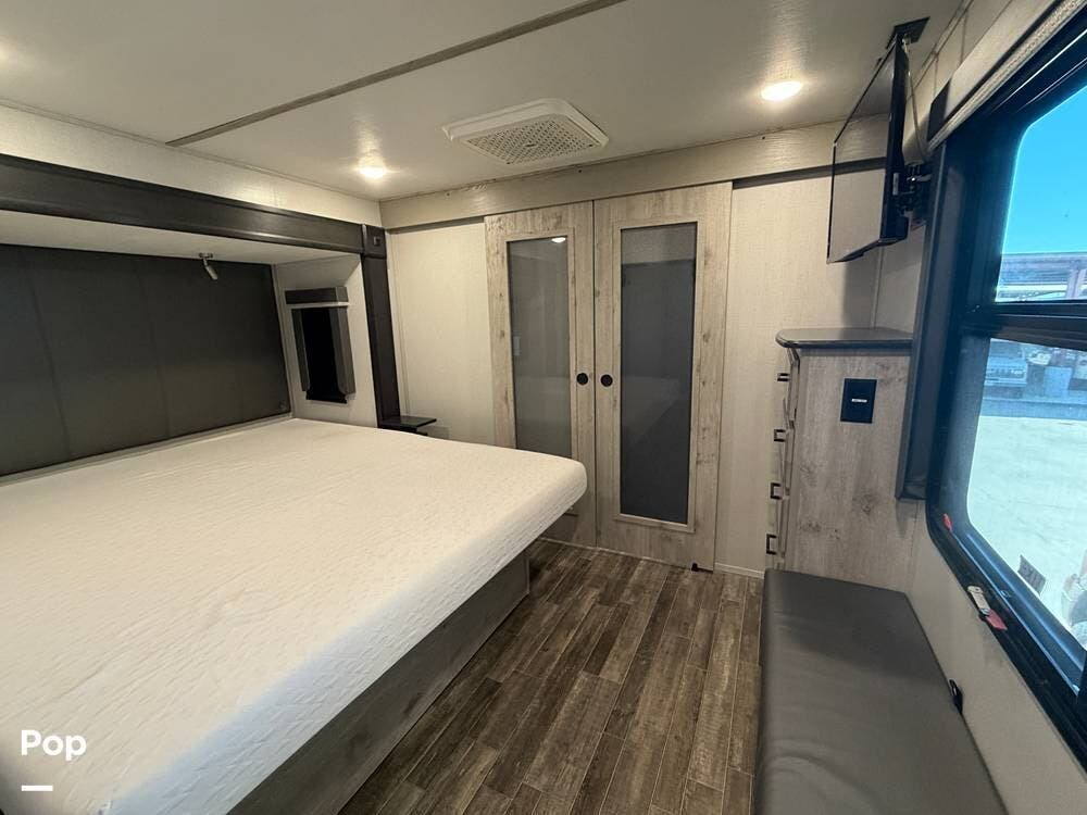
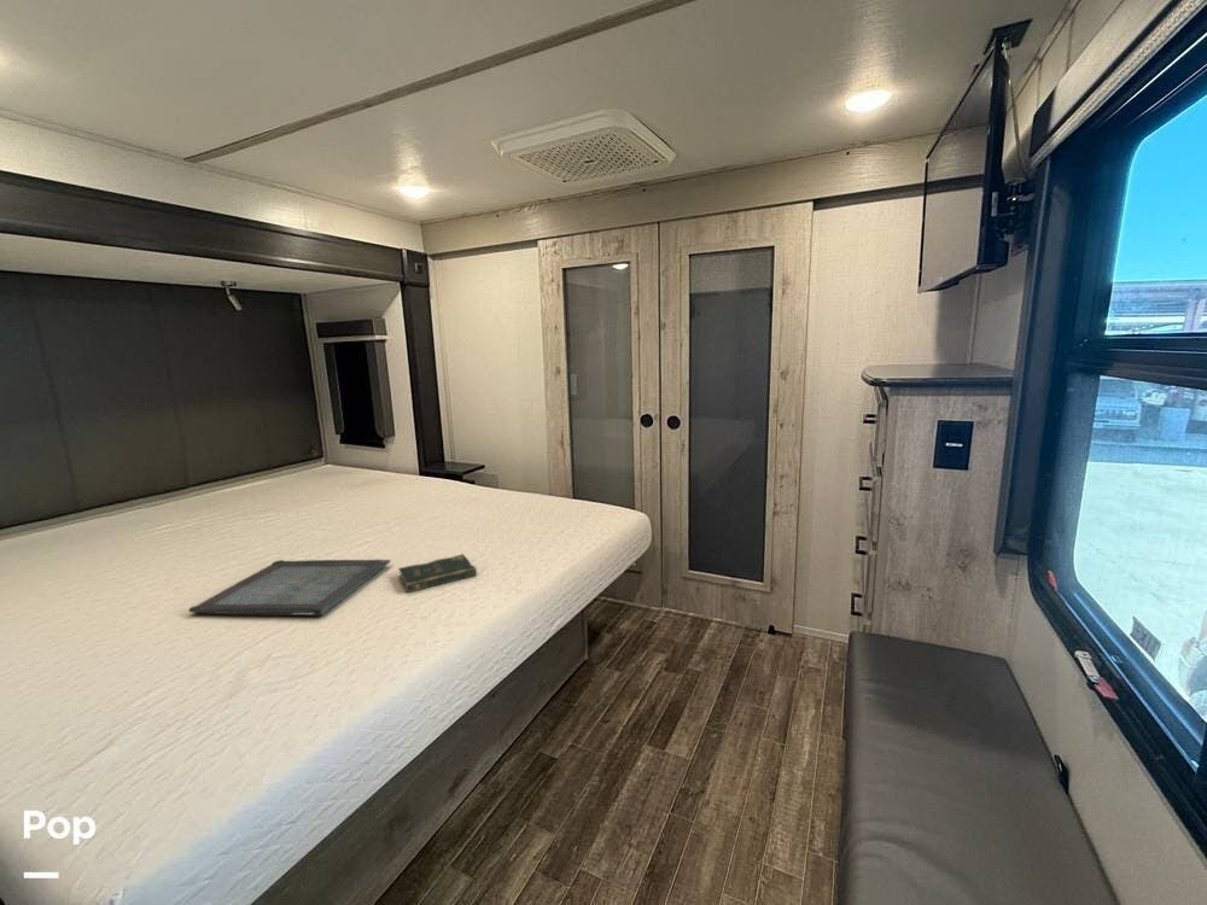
+ serving tray (299, 583)
+ bible (437, 571)
